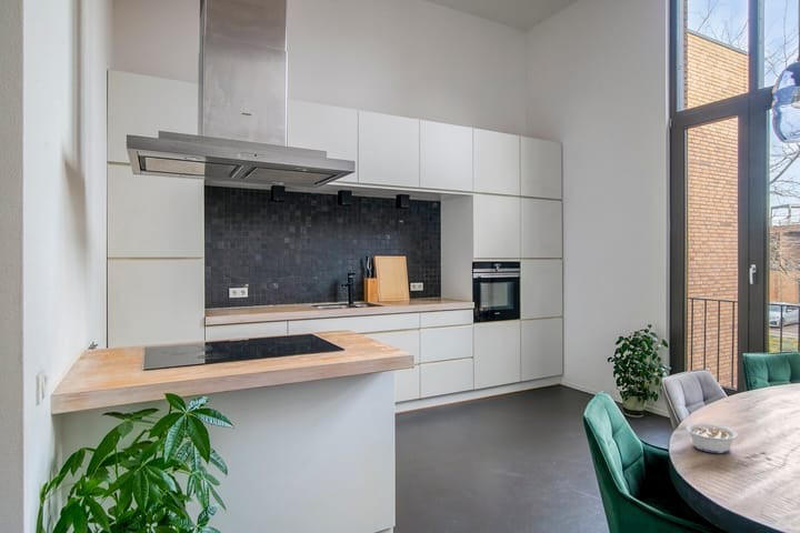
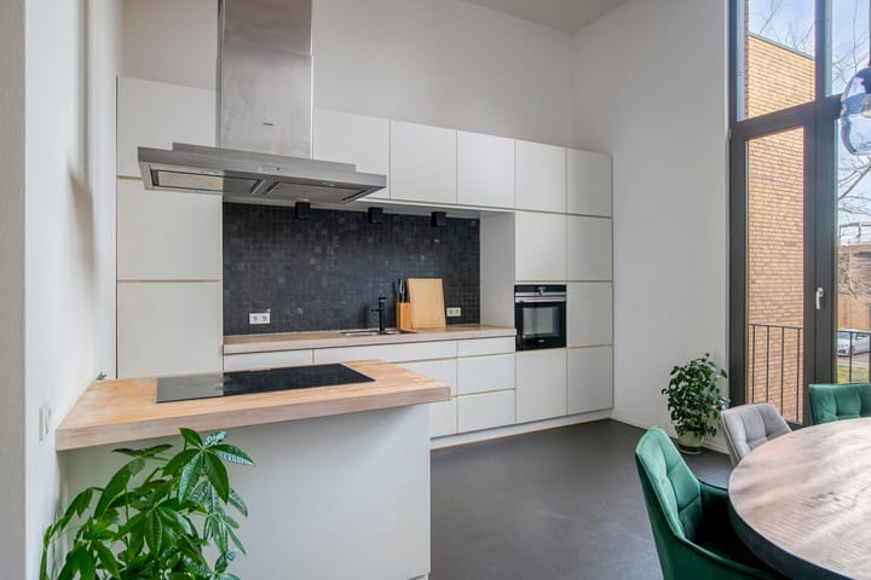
- legume (710, 438)
